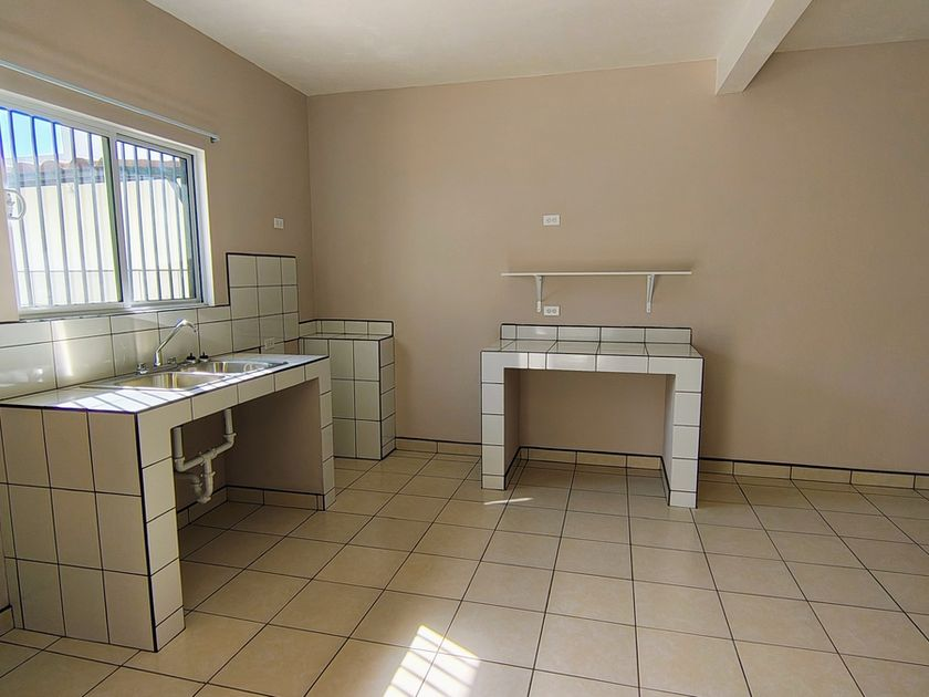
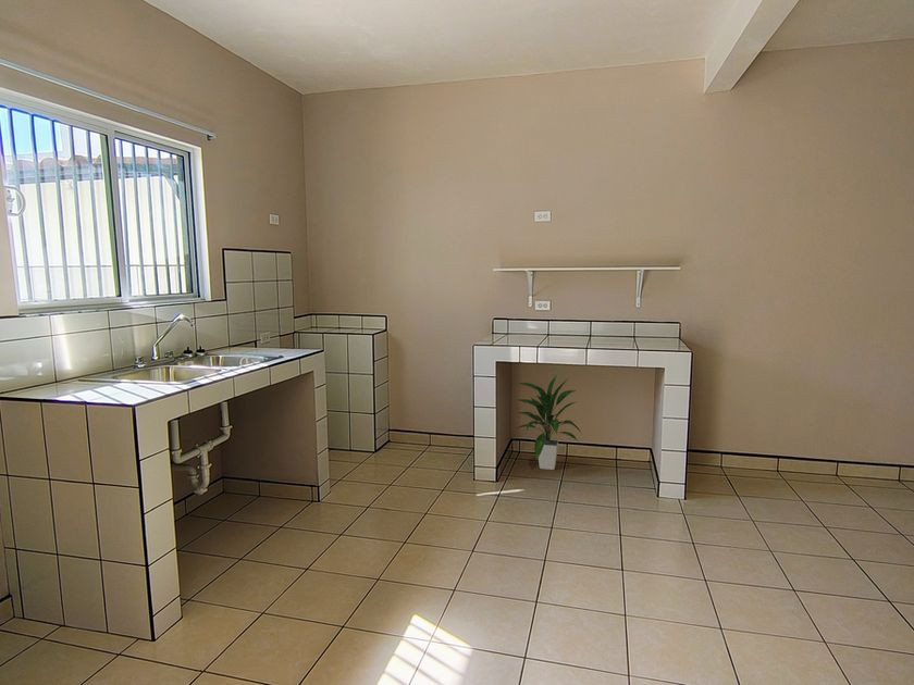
+ indoor plant (545, 421)
